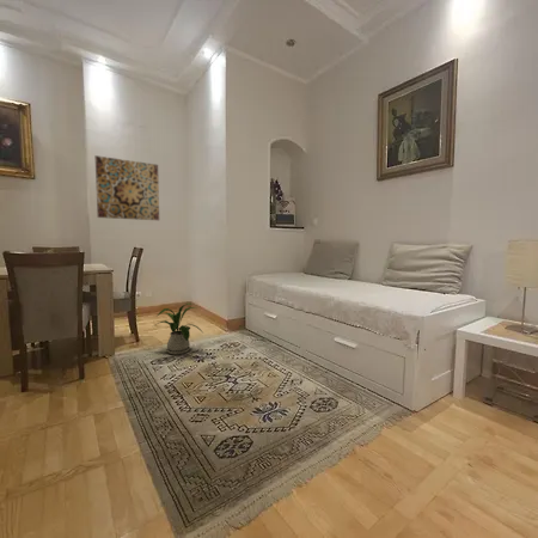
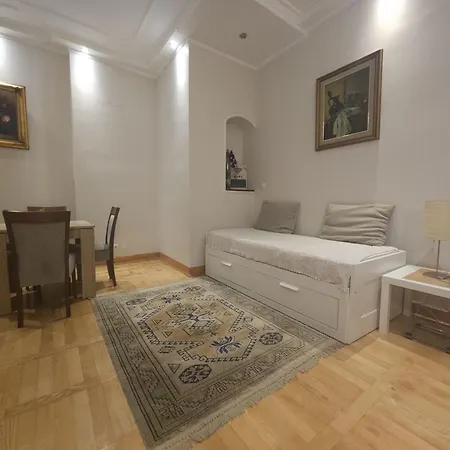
- wall art (128, 190)
- house plant (177, 325)
